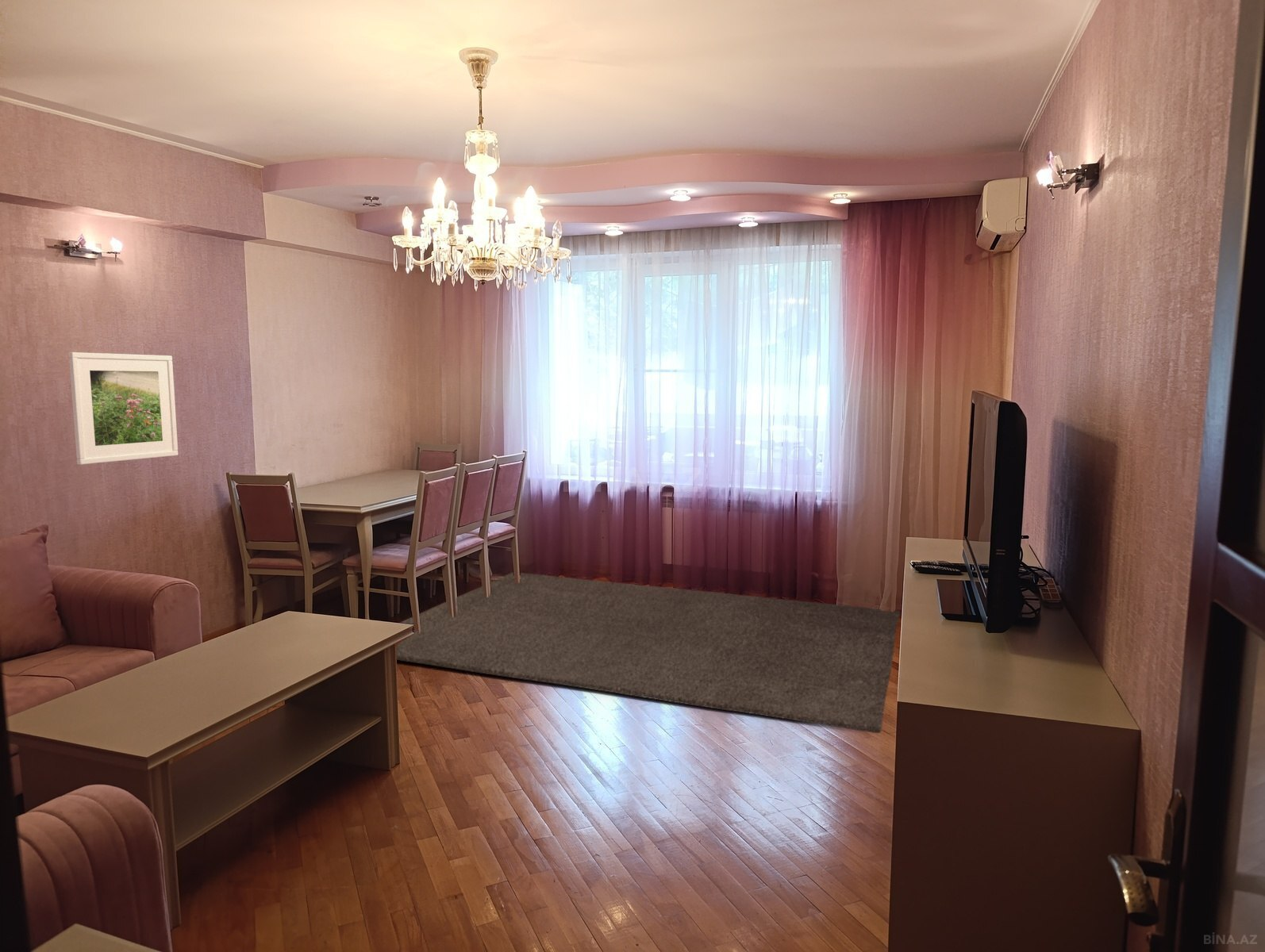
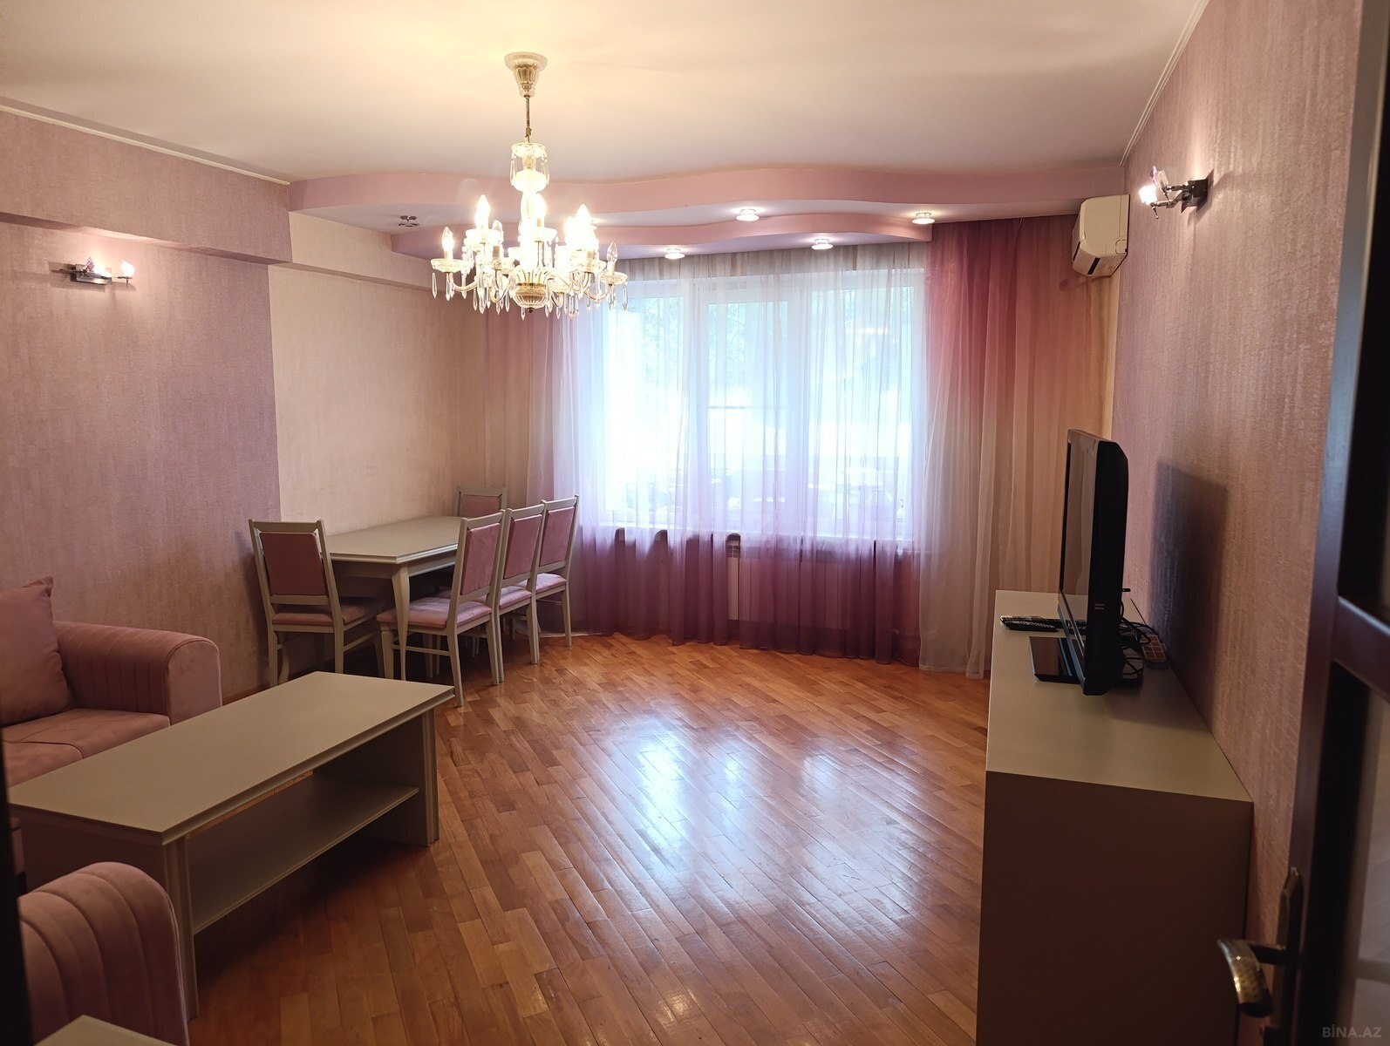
- rug (644, 629)
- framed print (127, 407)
